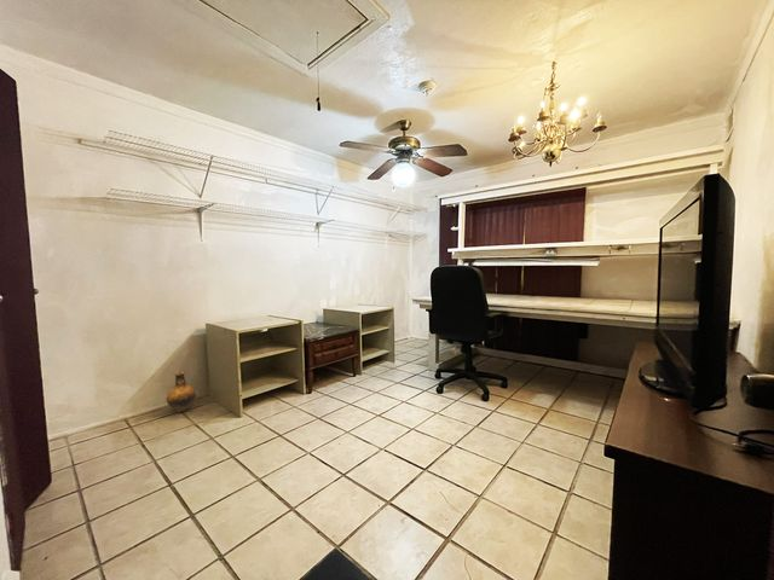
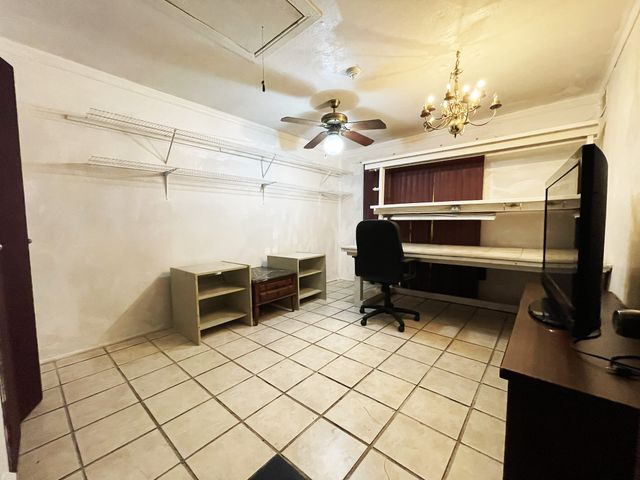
- ceramic jug (180, 392)
